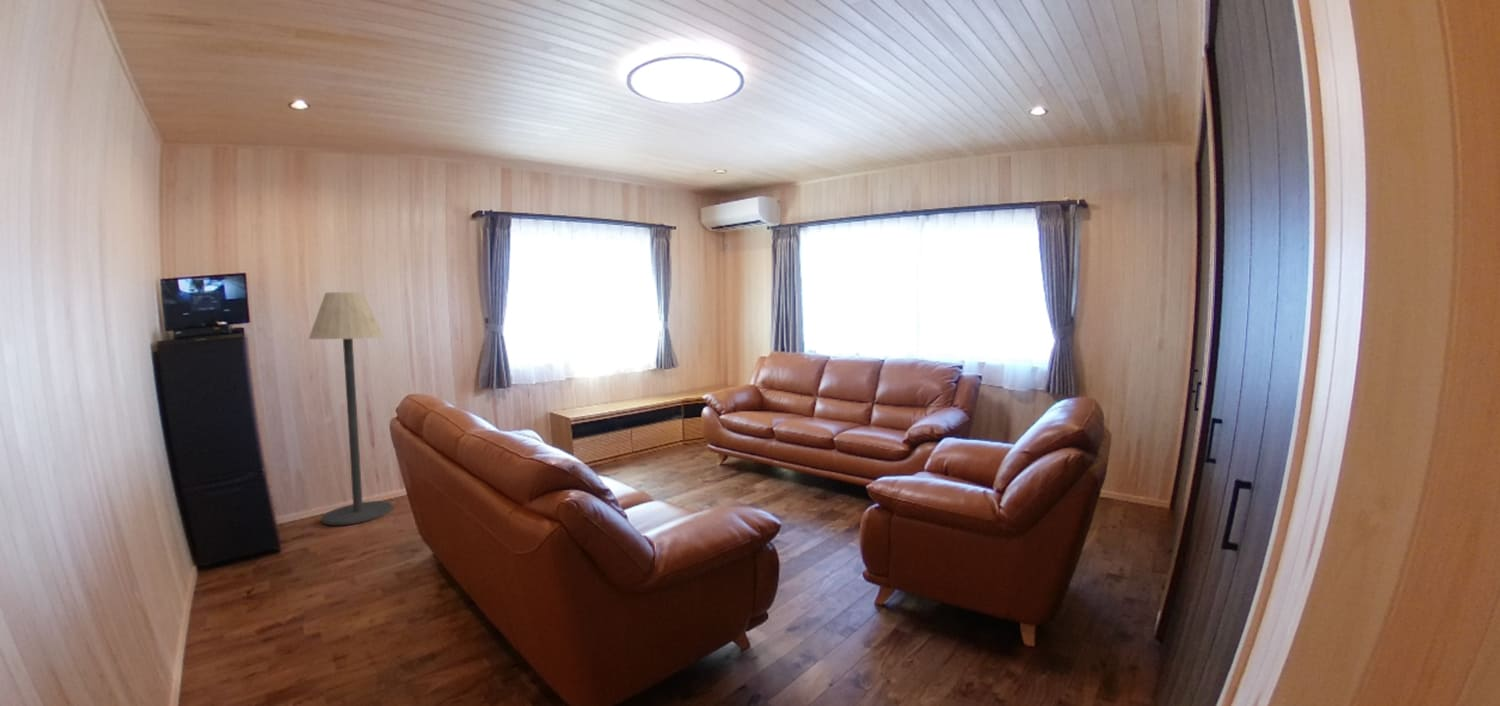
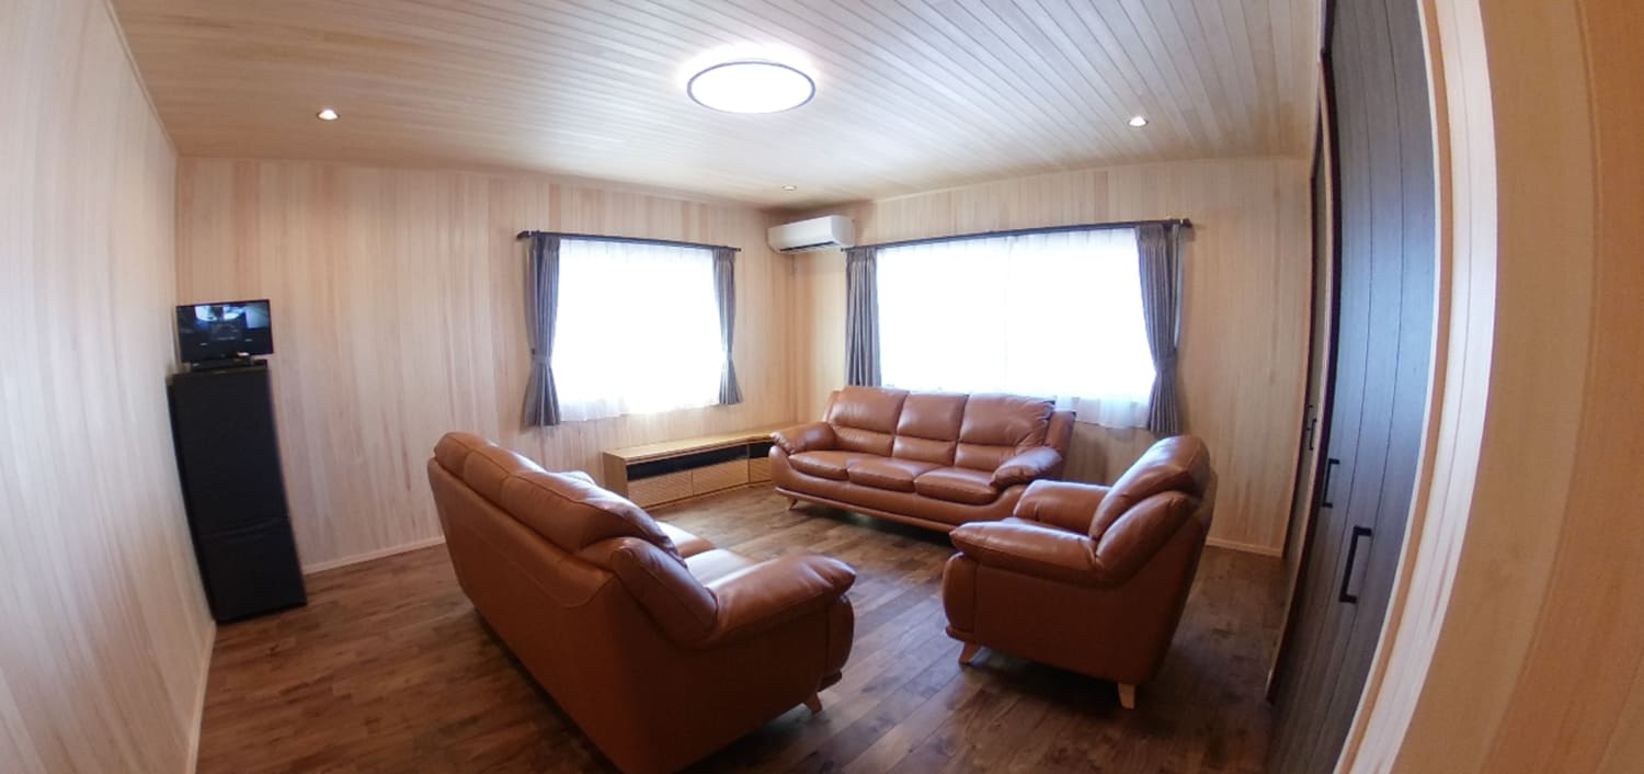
- floor lamp (351, 405)
